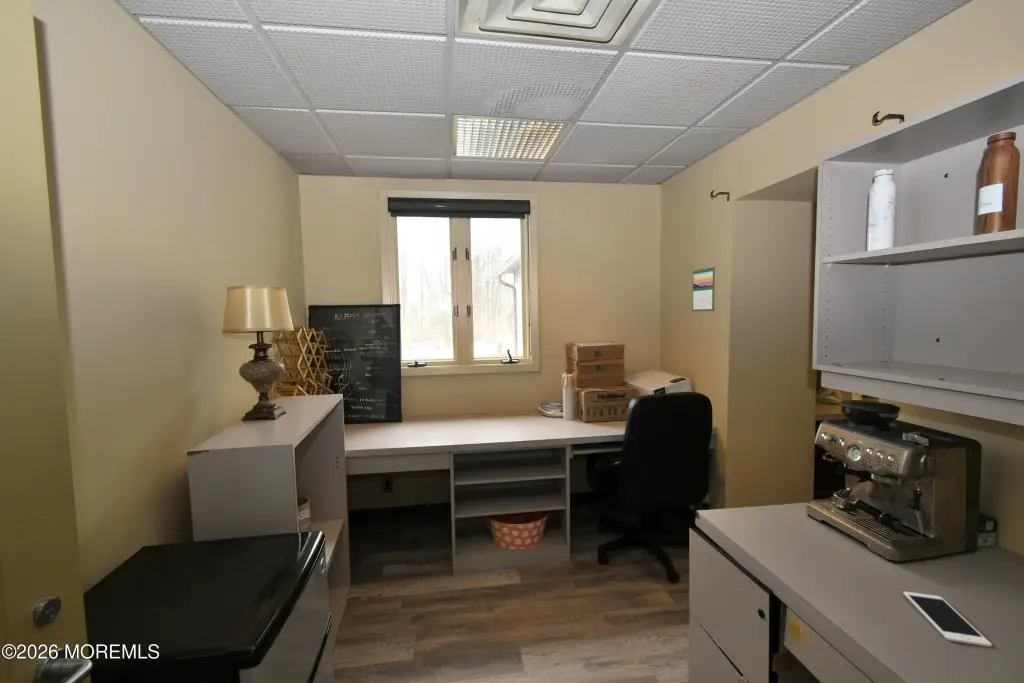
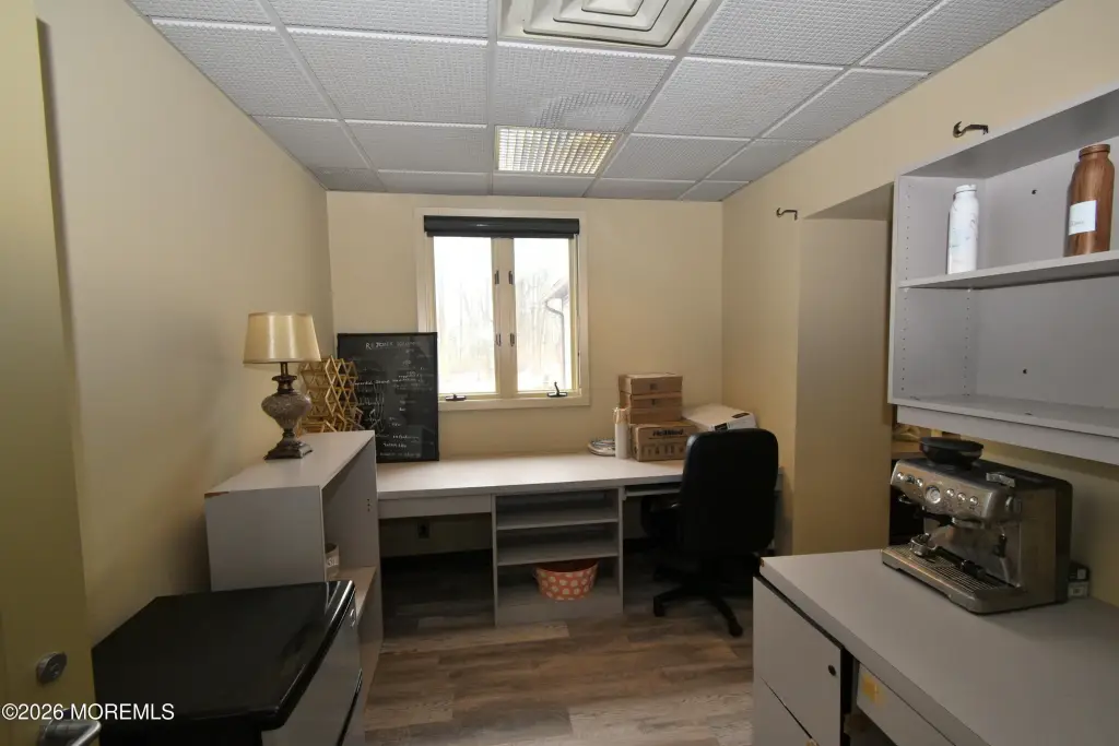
- cell phone (943, 616)
- calendar (703, 289)
